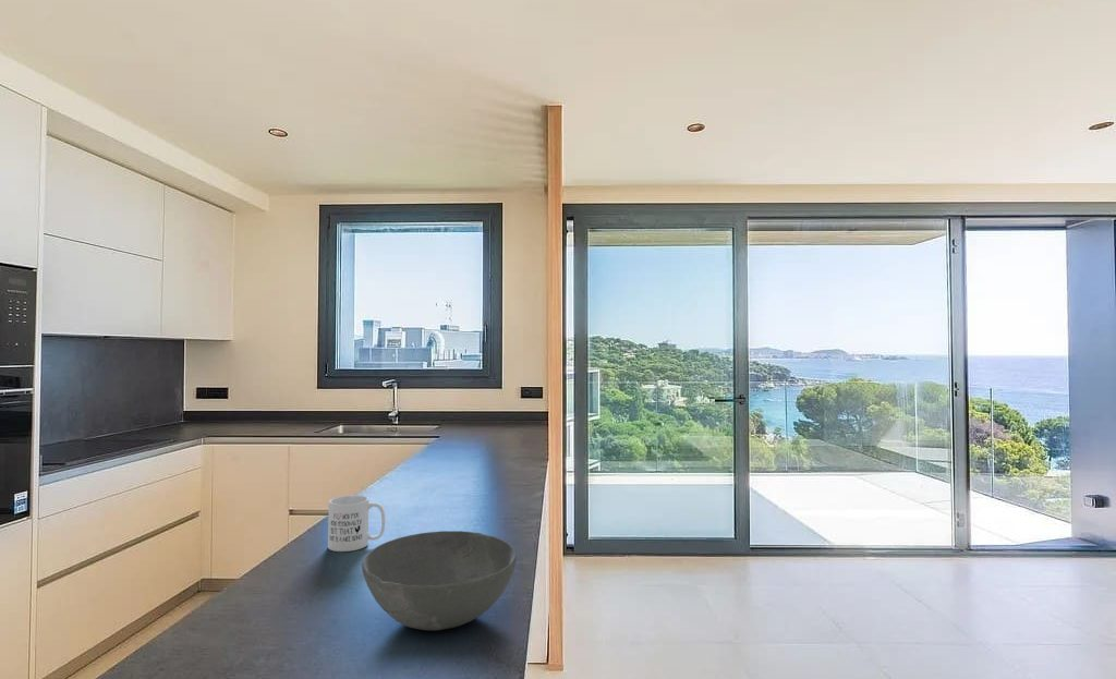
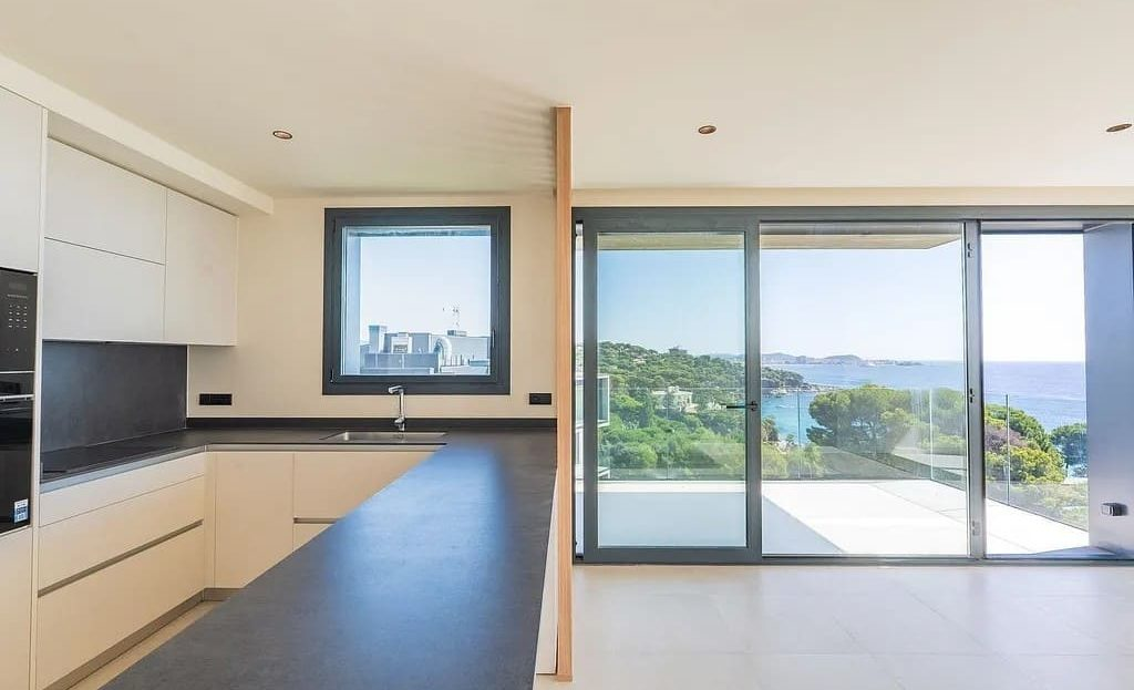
- mug (356, 522)
- bowl (440, 585)
